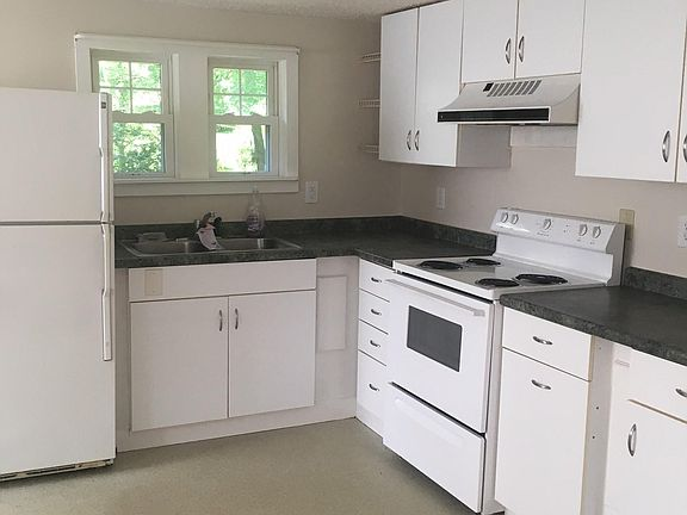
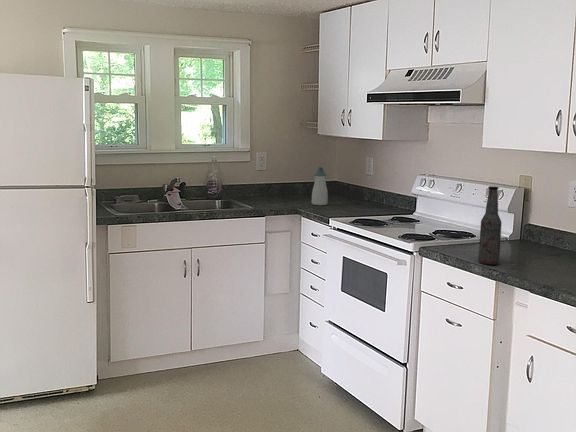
+ bottle (490, 225)
+ soap bottle (320, 186)
